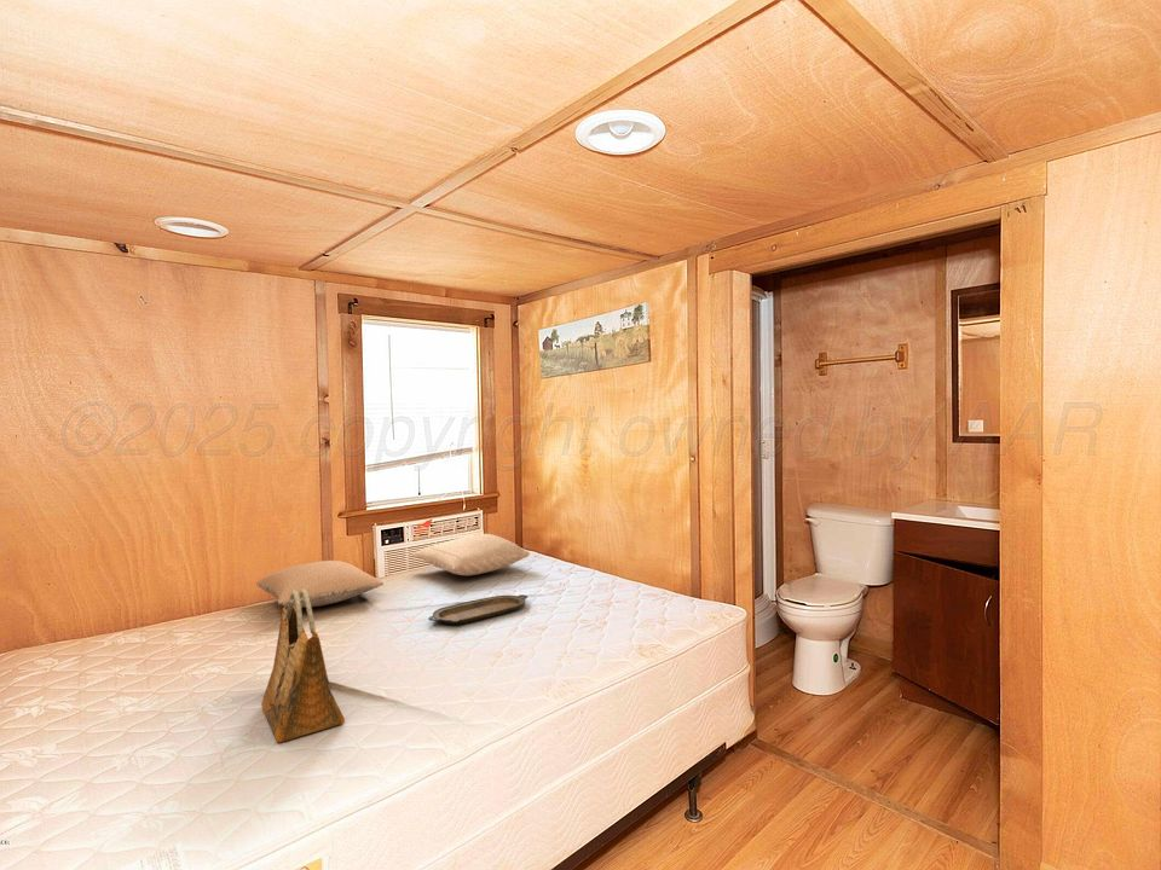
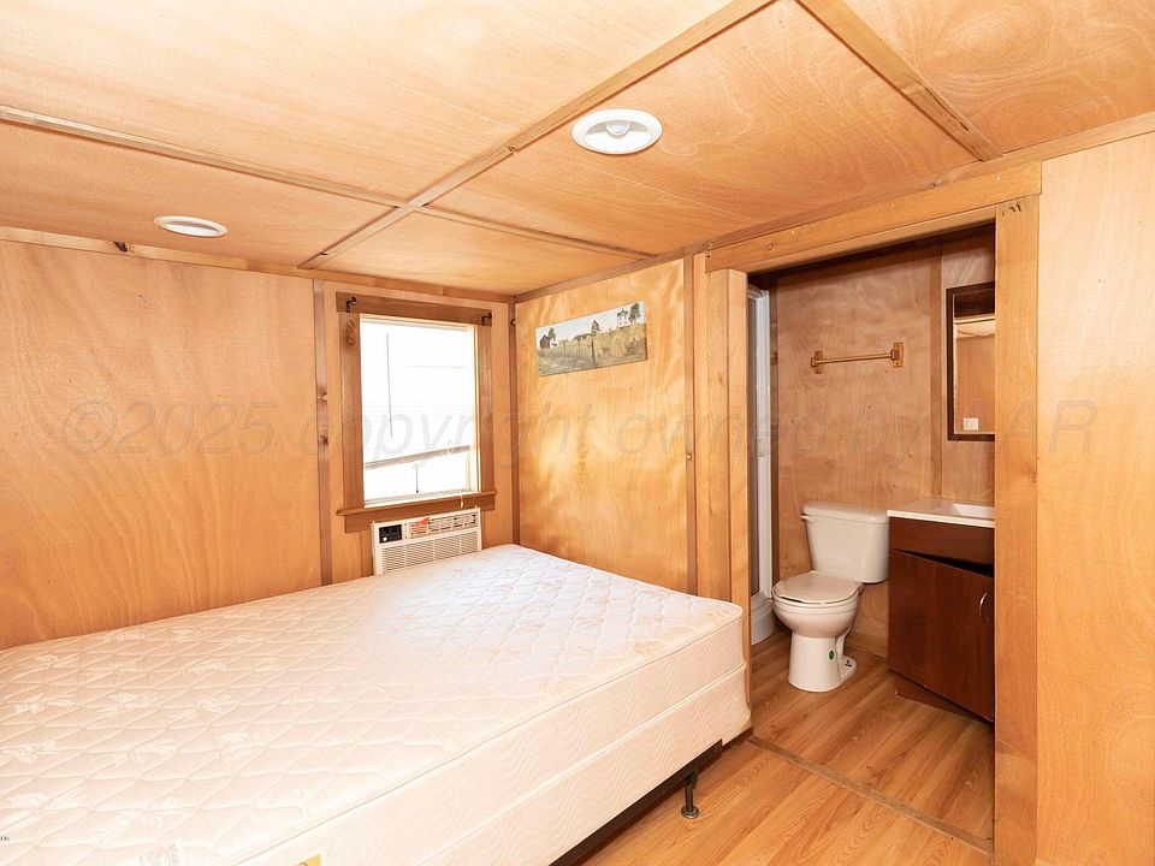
- pillow (319, 584)
- serving tray (480, 609)
- pillow (470, 555)
- grocery bag (300, 651)
